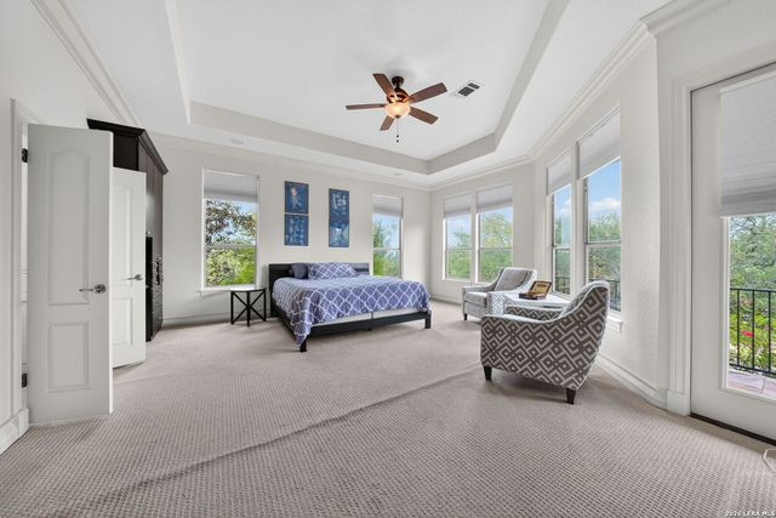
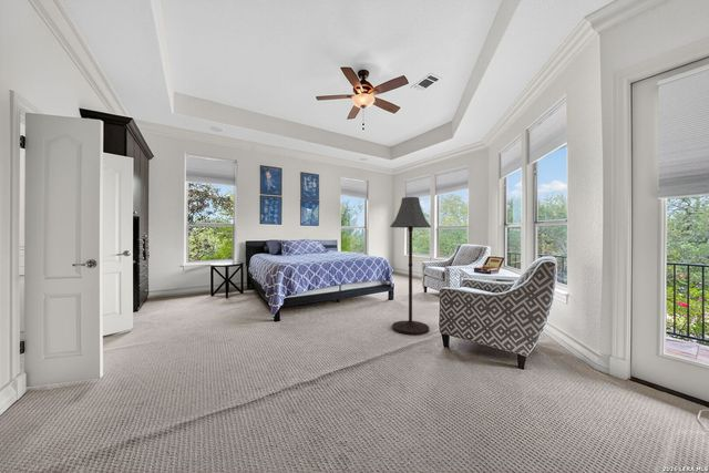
+ floor lamp (410, 263)
